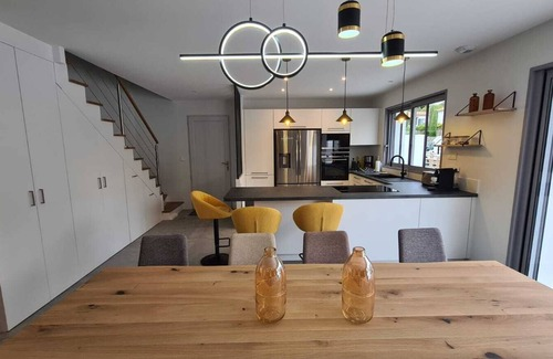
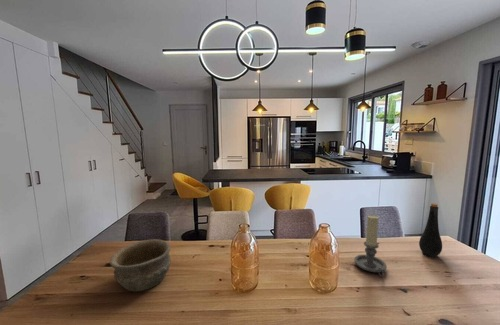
+ candle holder (373, 242)
+ bowl (142, 265)
+ bottle (431, 229)
